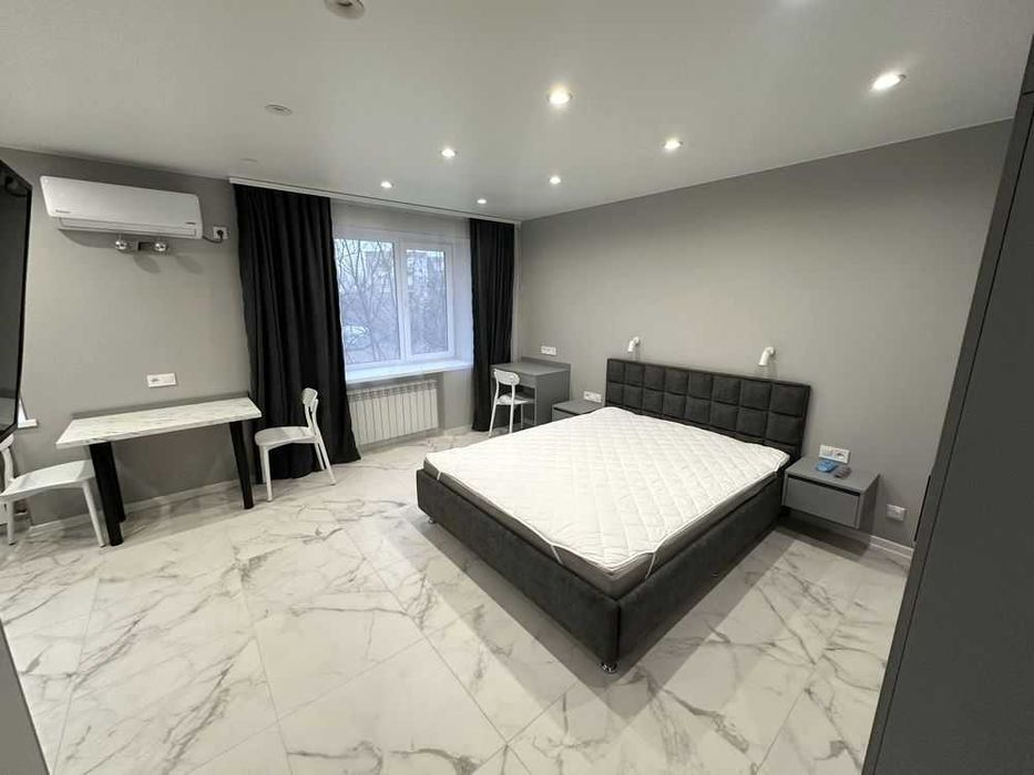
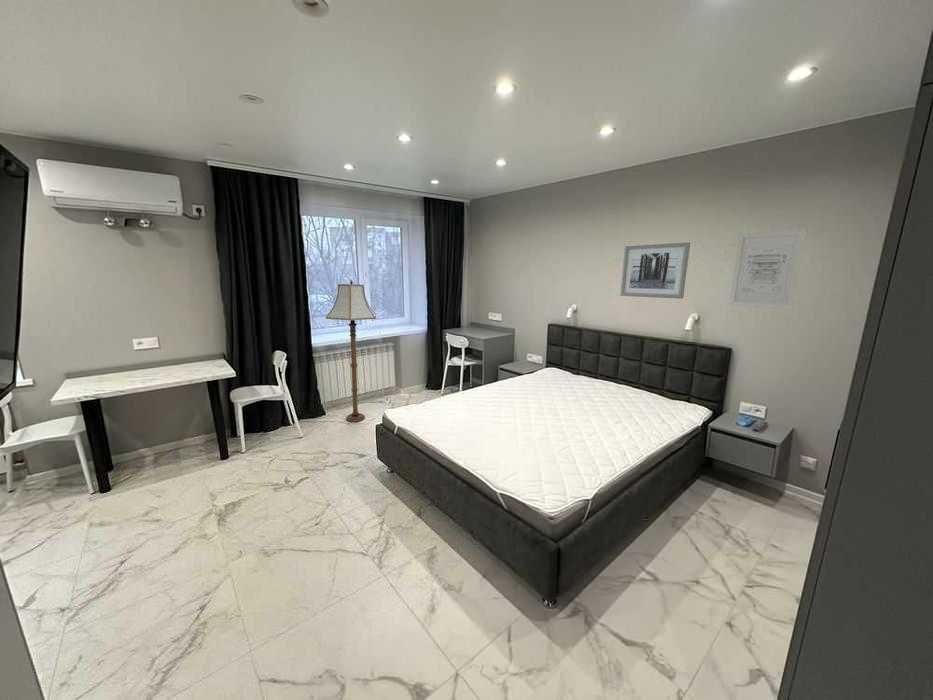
+ wall art (652, 271)
+ floor lamp (353, 351)
+ wall art (764, 270)
